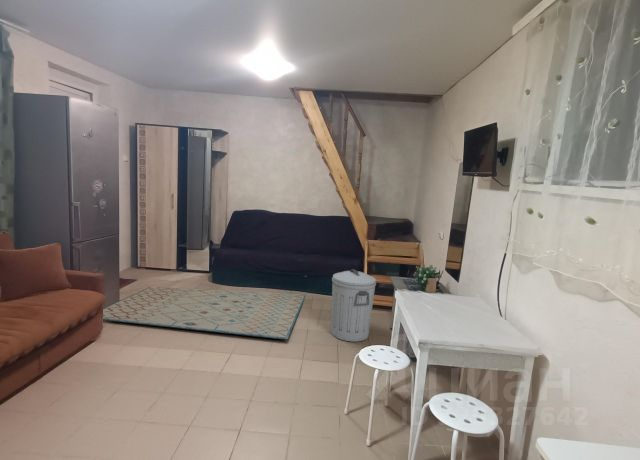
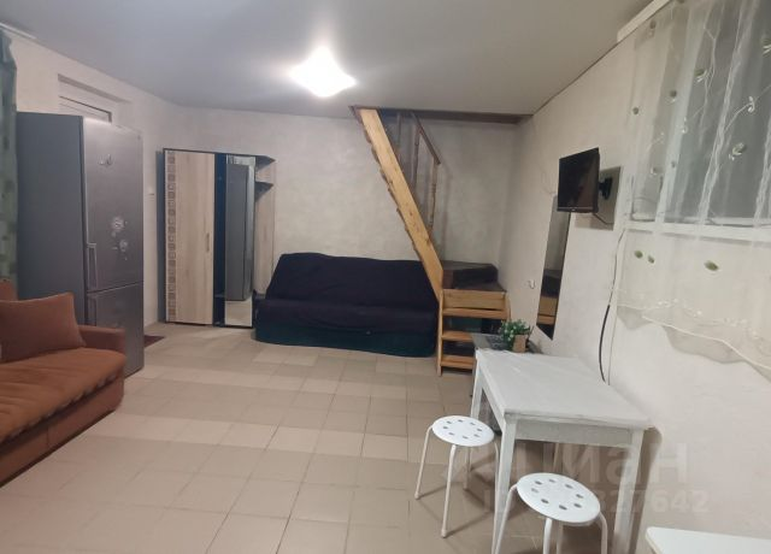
- rug (212, 304)
- trash can (352, 302)
